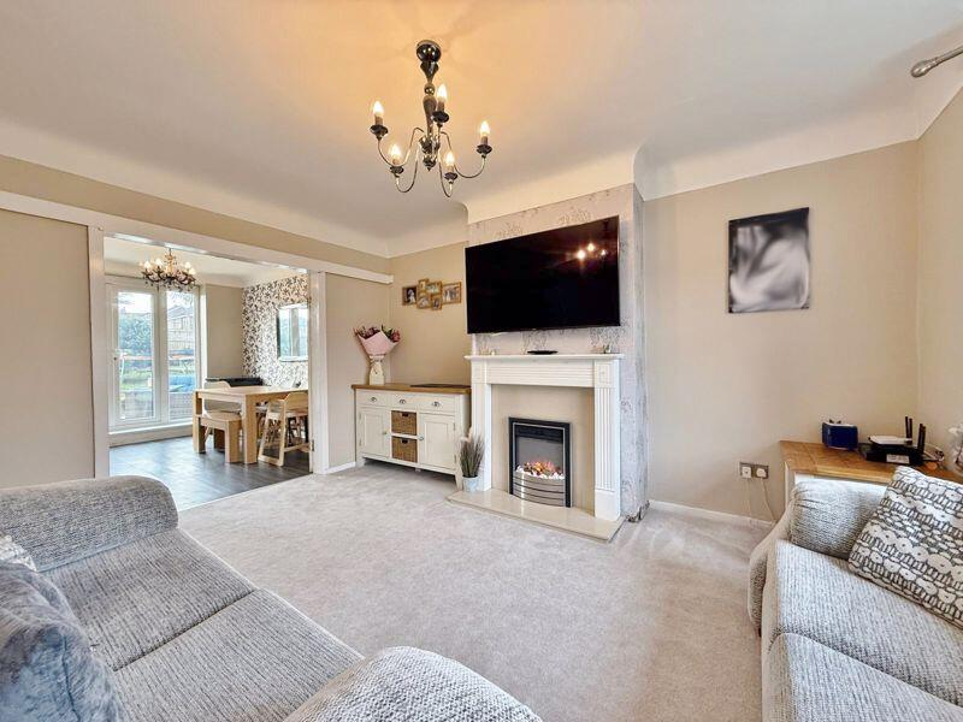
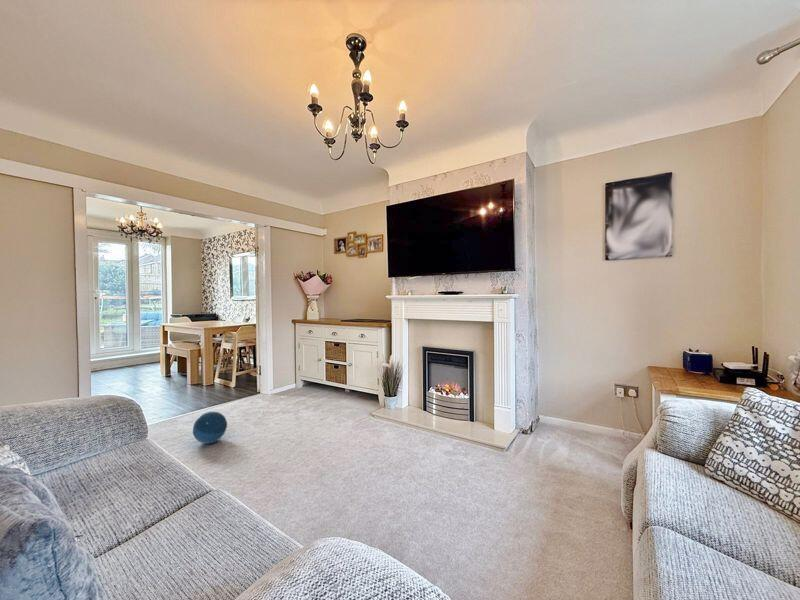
+ ball (210, 427)
